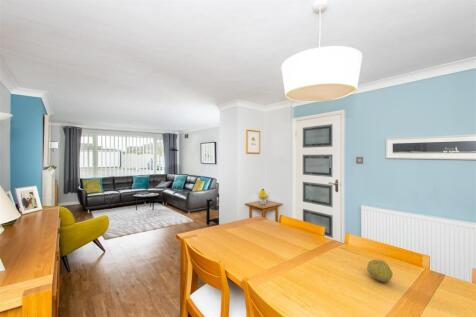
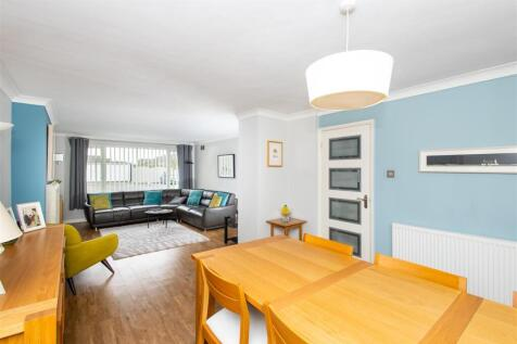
- fruit (379, 270)
